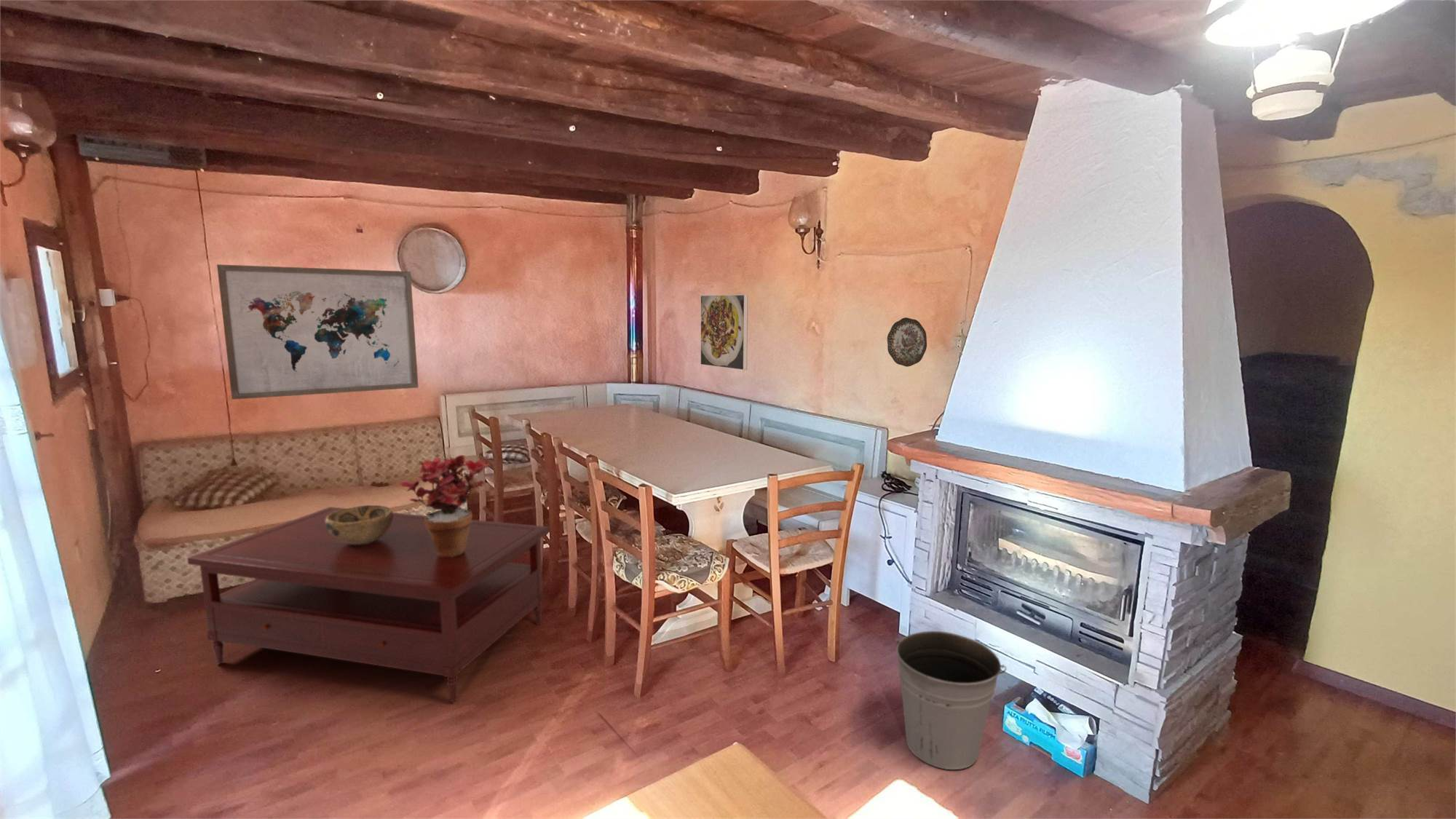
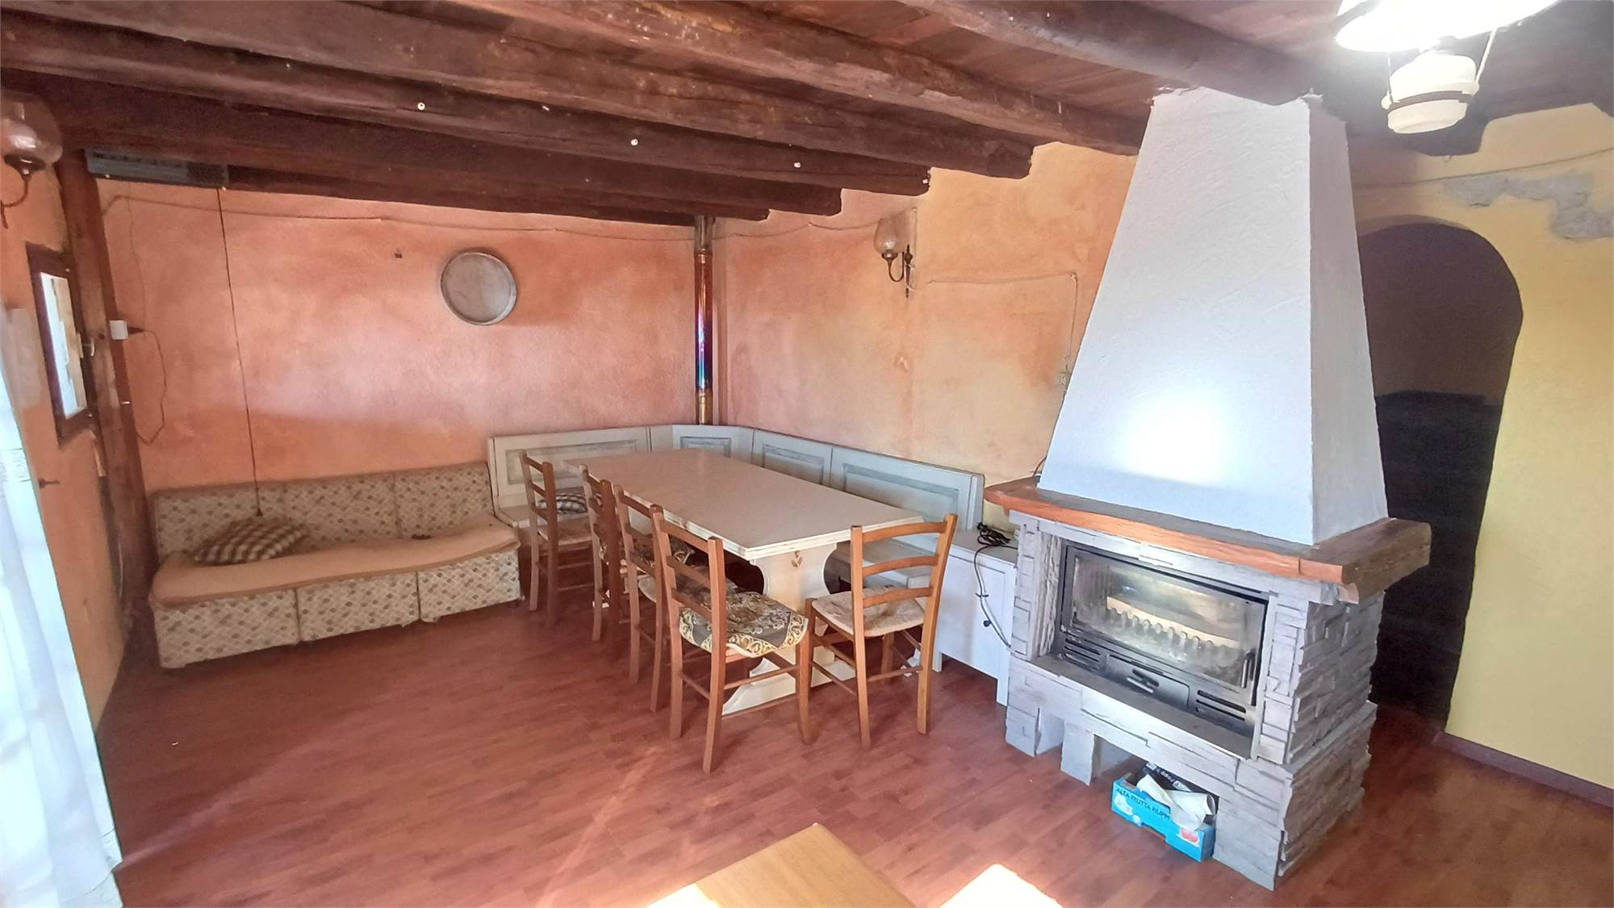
- potted plant (446, 503)
- coffee table (385, 592)
- decorative plate (908, 342)
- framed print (723, 331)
- decorative bowl (360, 527)
- bucket (943, 697)
- wall art (326, 331)
